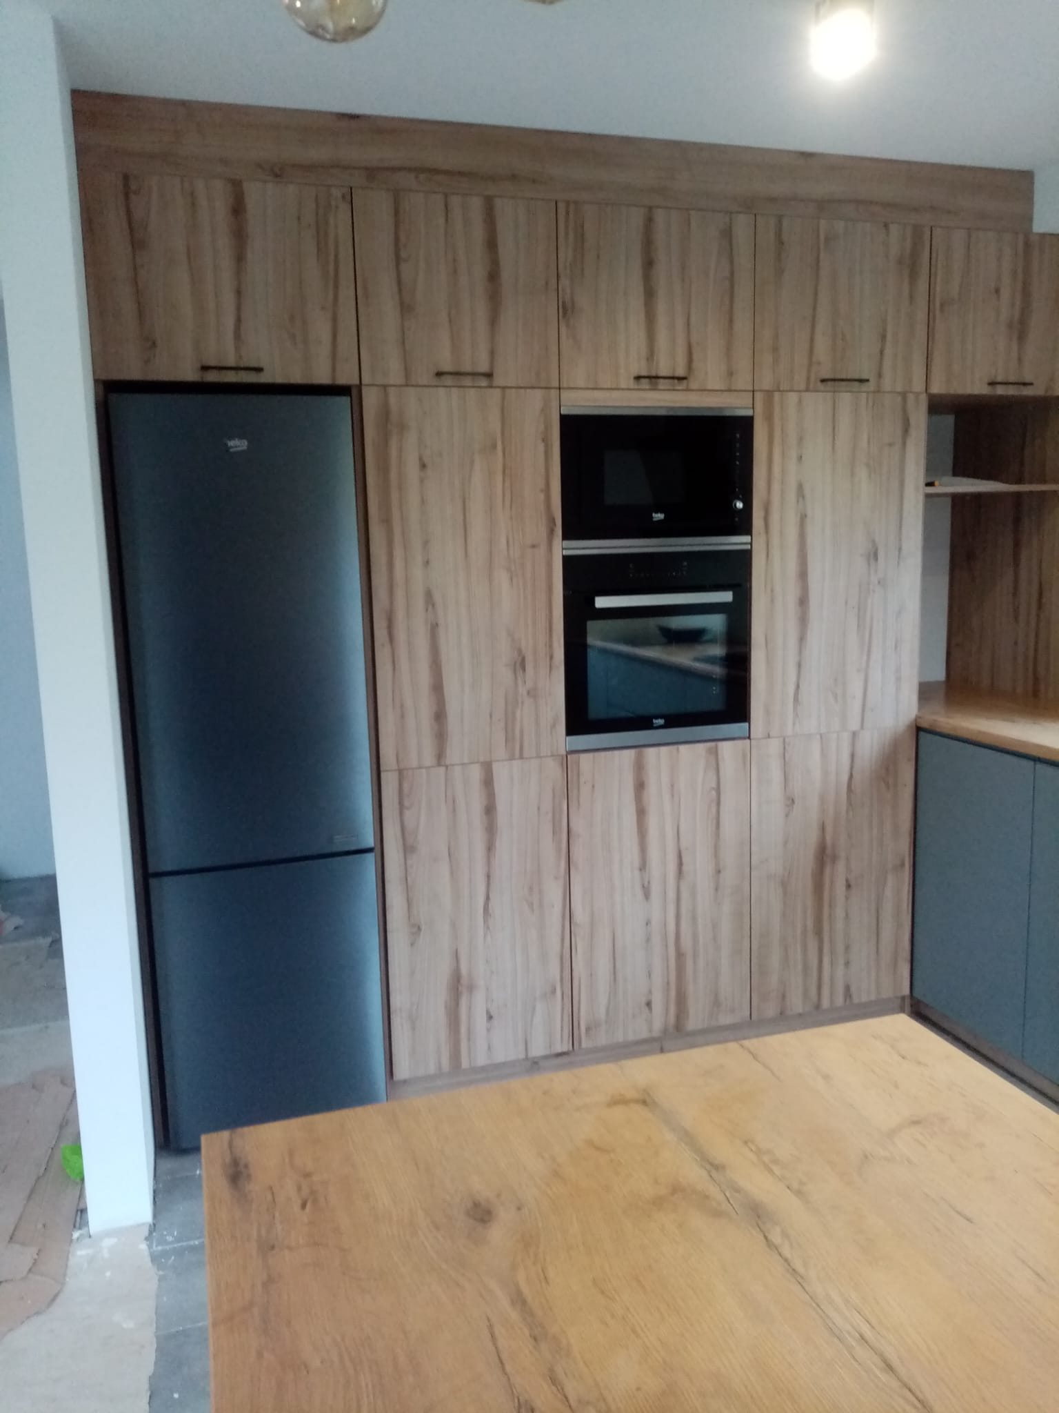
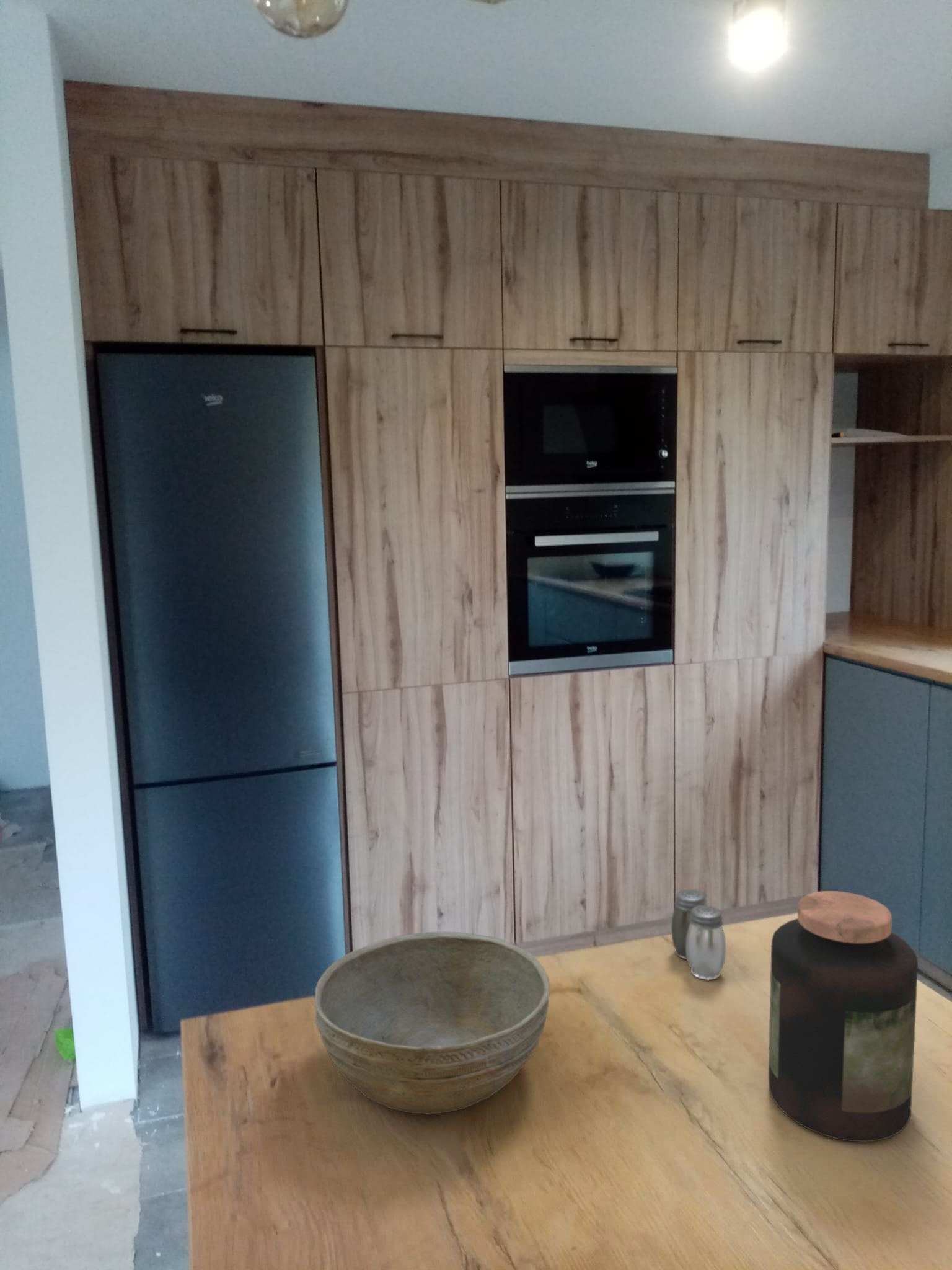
+ bowl (434, 1023)
+ jar (840, 1005)
+ salt and pepper shaker (698, 932)
